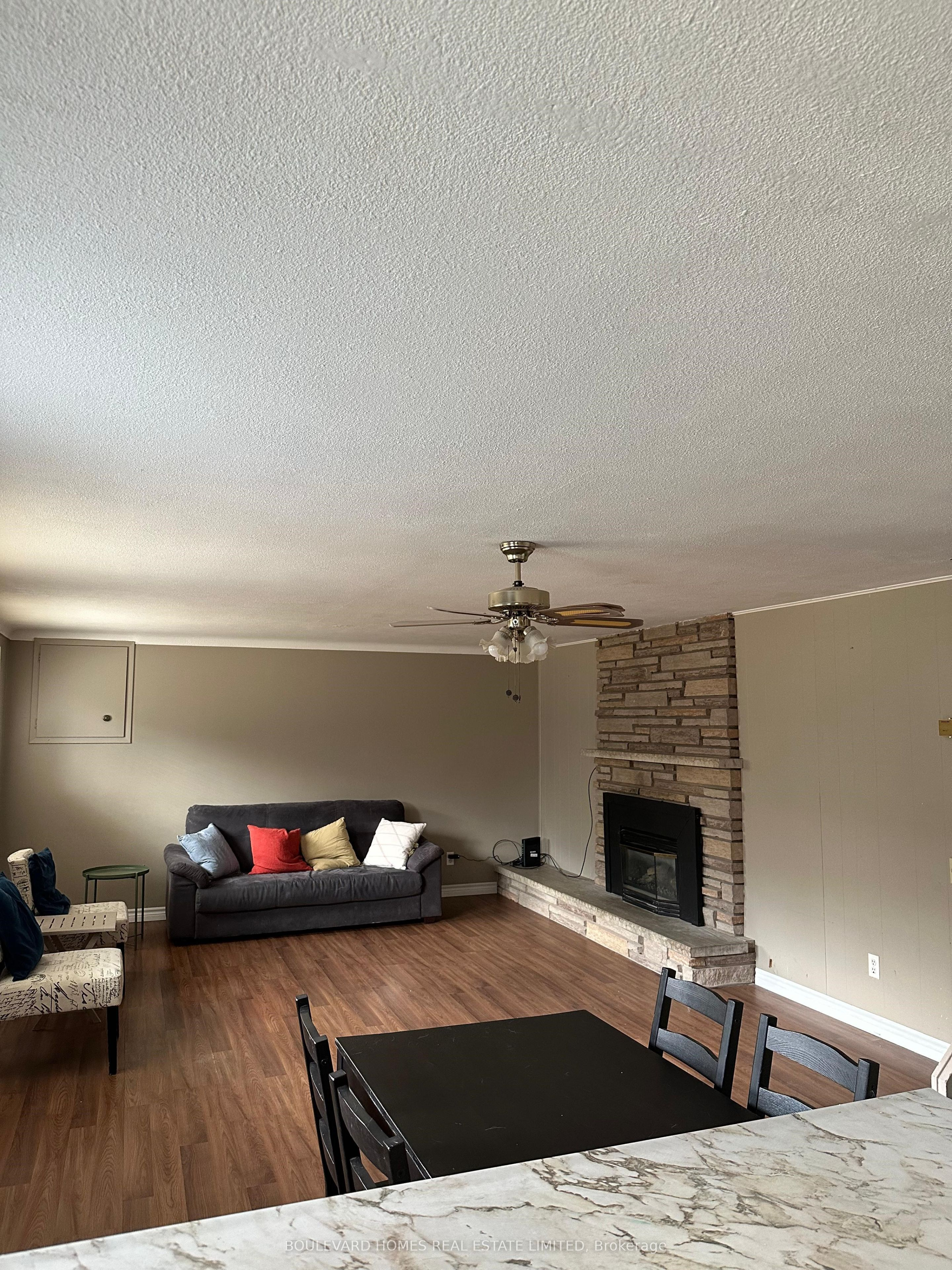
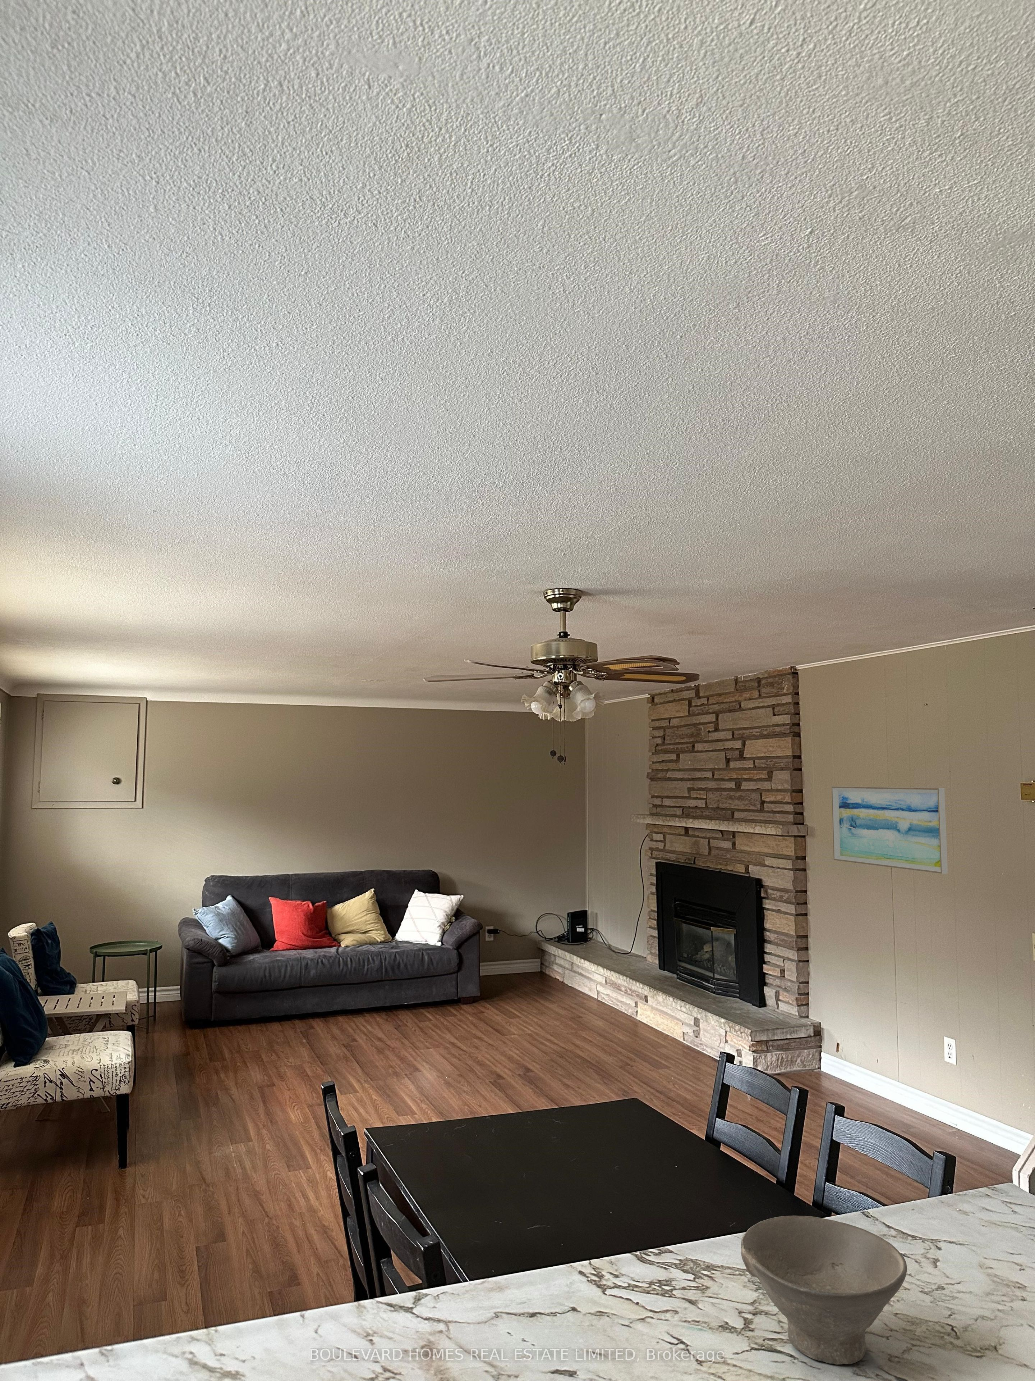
+ wall art (885, 826)
+ bowl (822, 1296)
